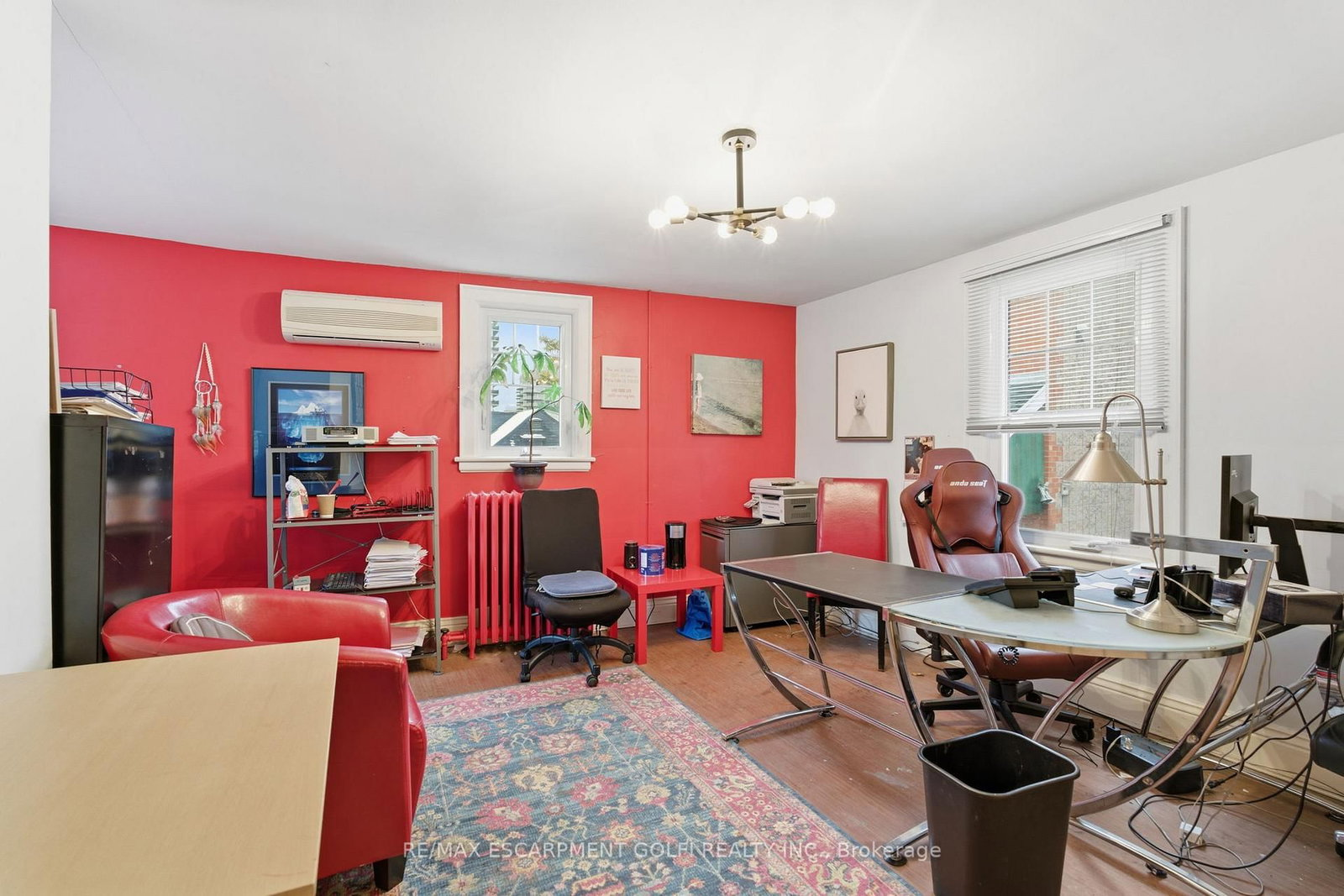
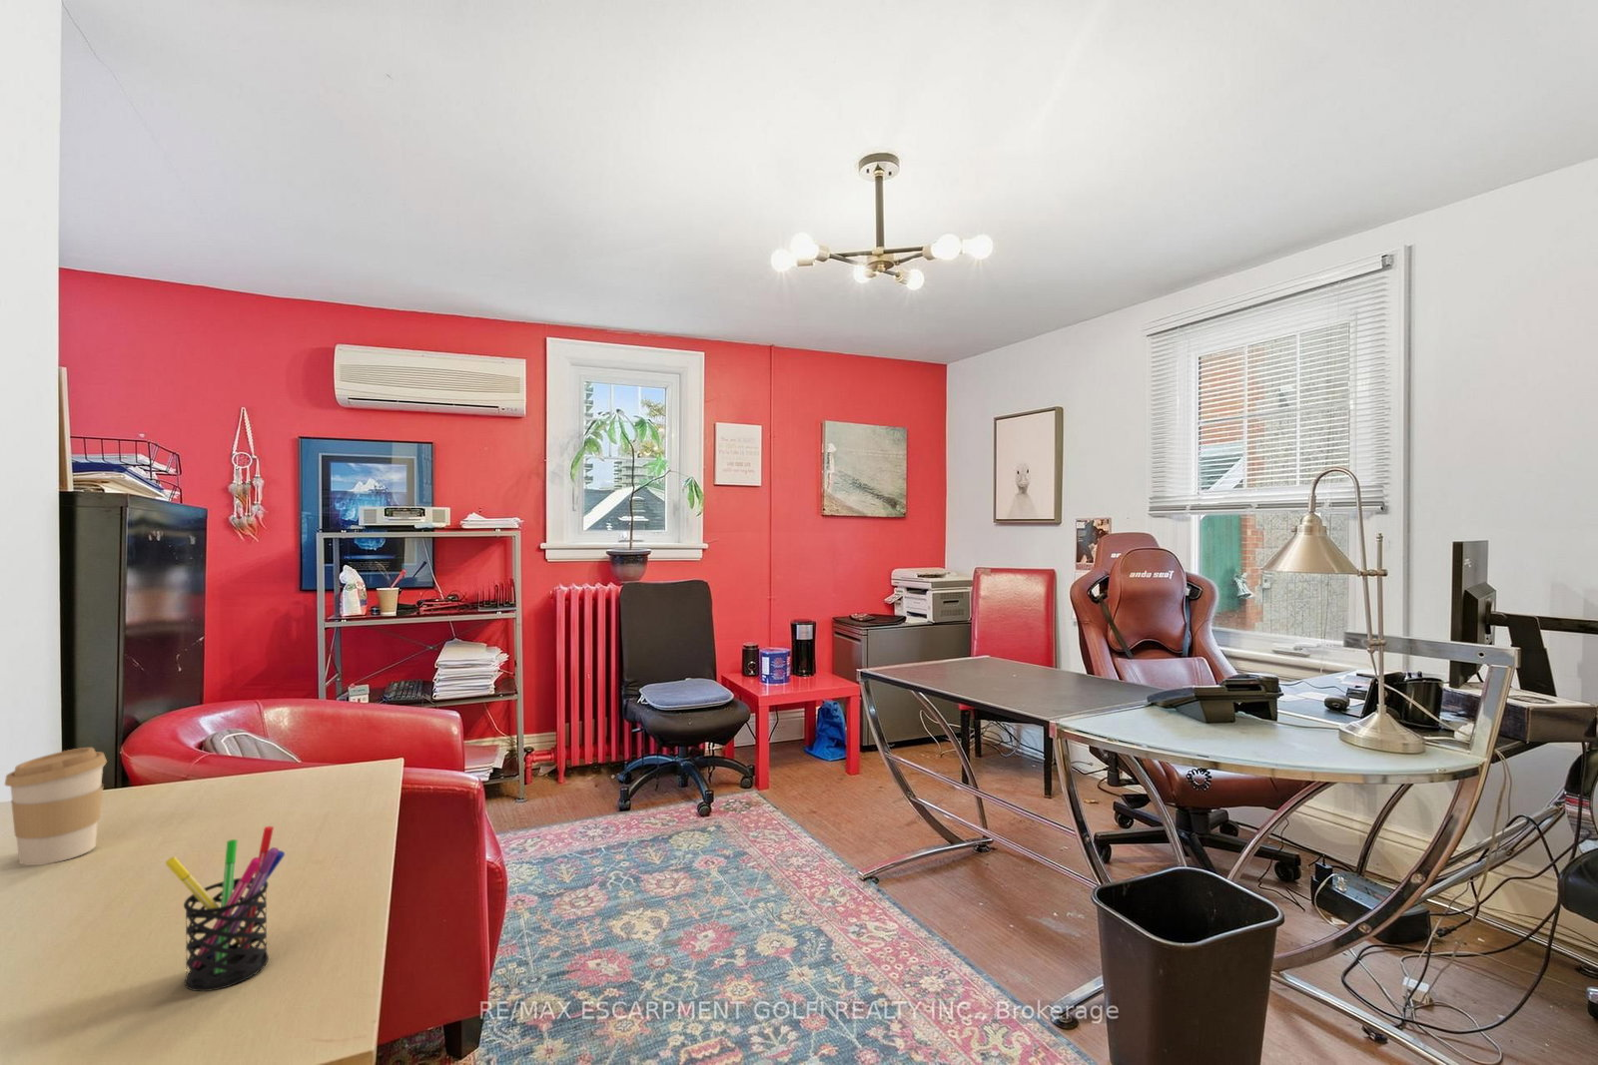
+ pen holder (232, 899)
+ coffee cup (57, 804)
